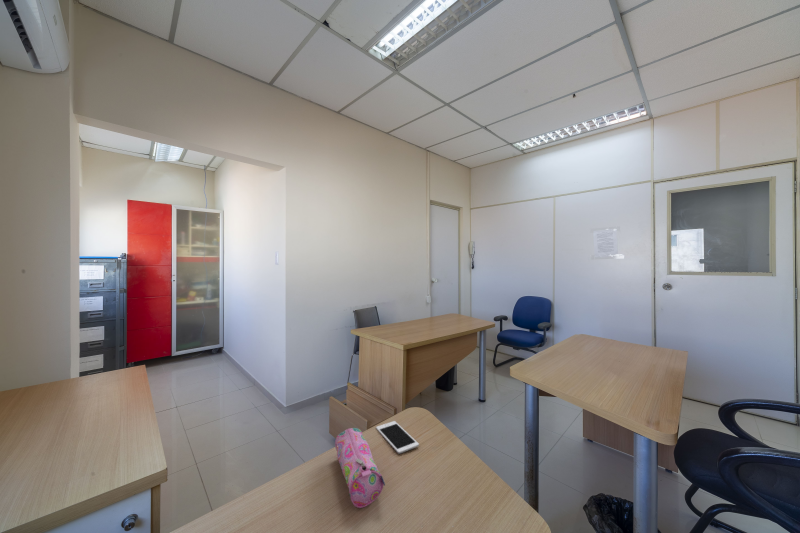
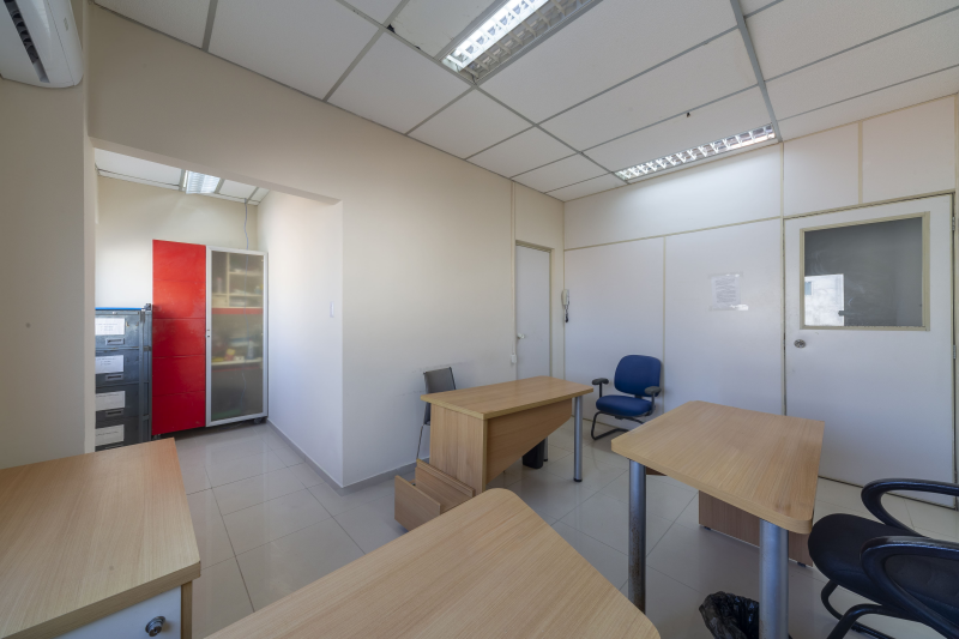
- cell phone (396, 435)
- pencil case (357, 461)
